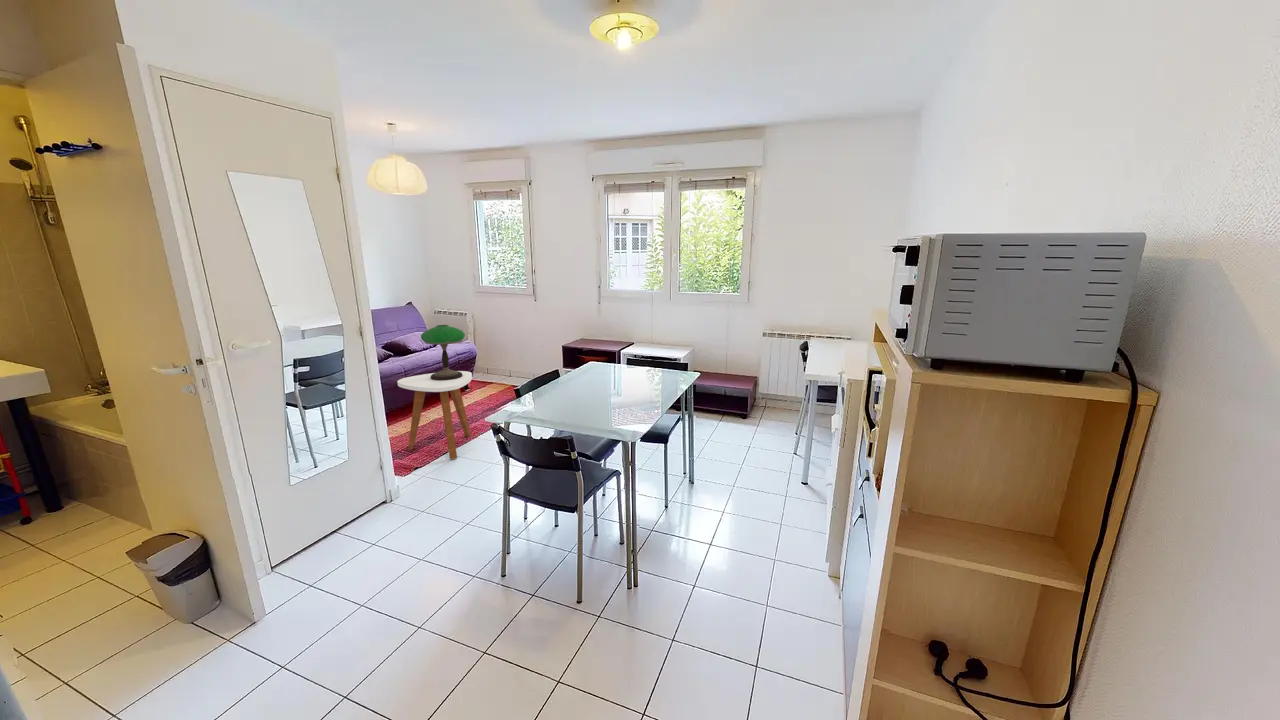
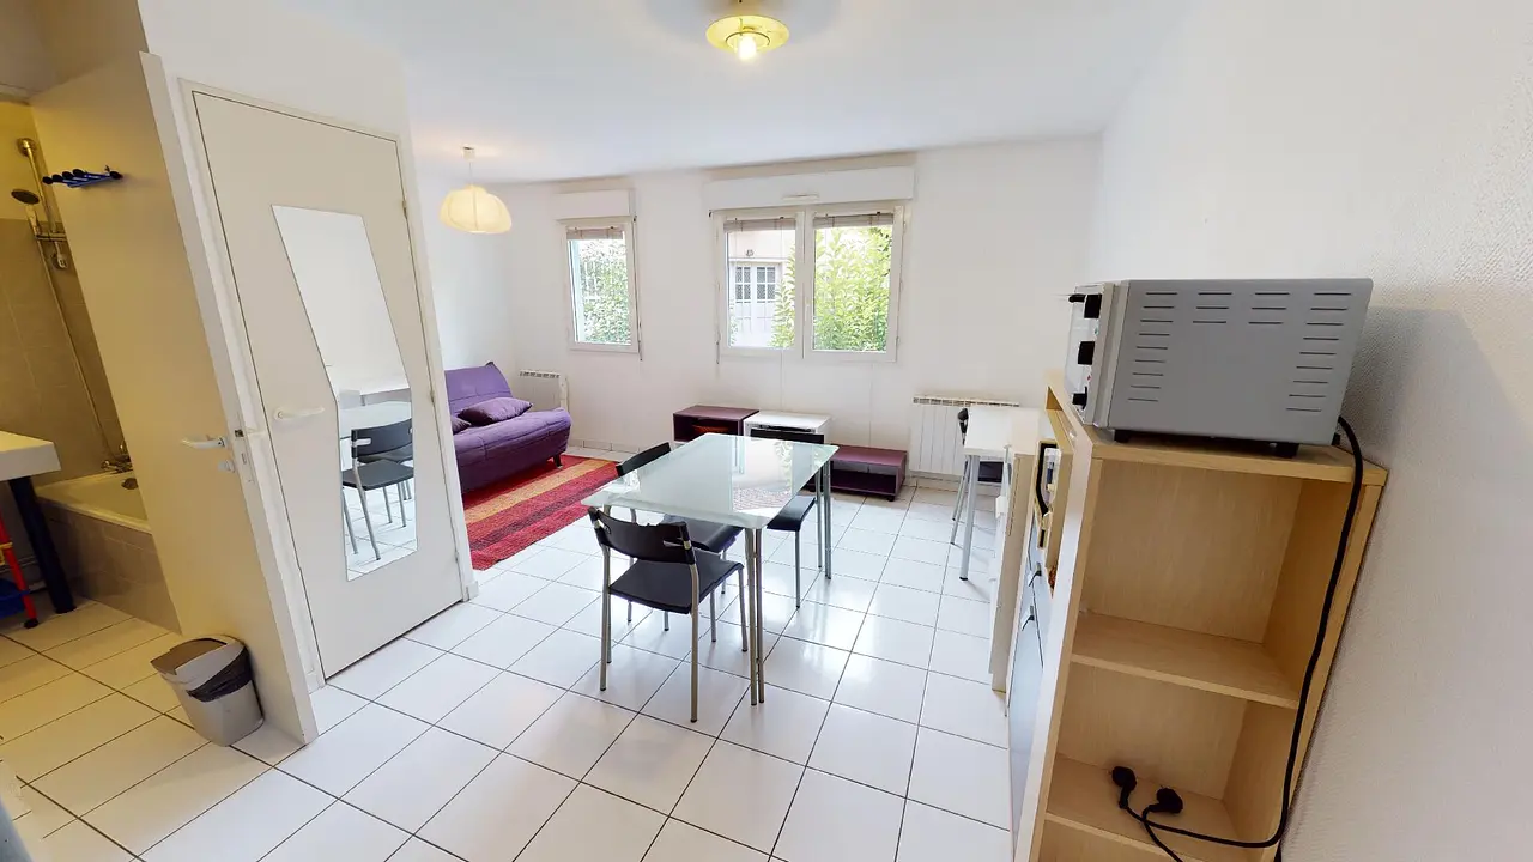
- table lamp (444, 351)
- side table (443, 412)
